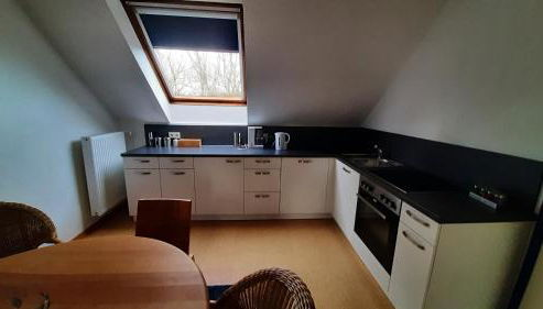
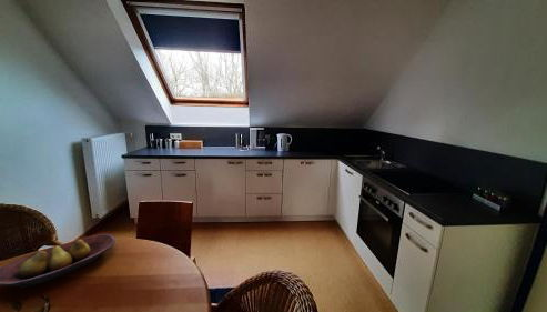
+ fruit bowl (61, 255)
